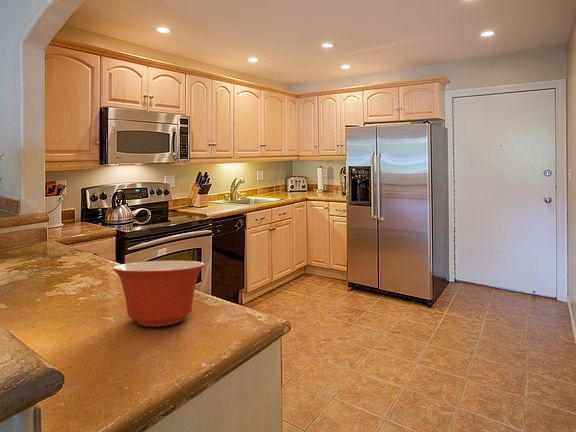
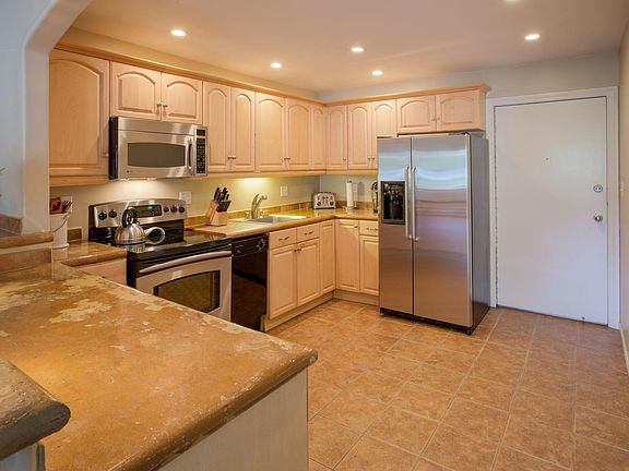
- mixing bowl (160, 292)
